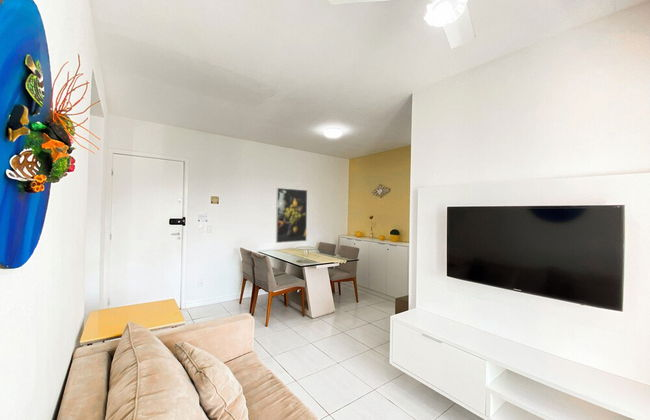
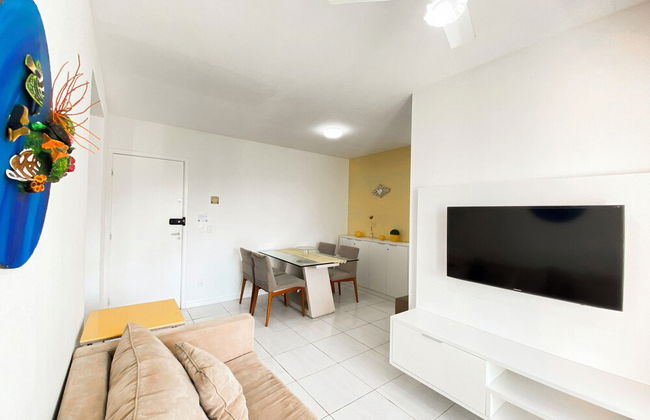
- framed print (292, 215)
